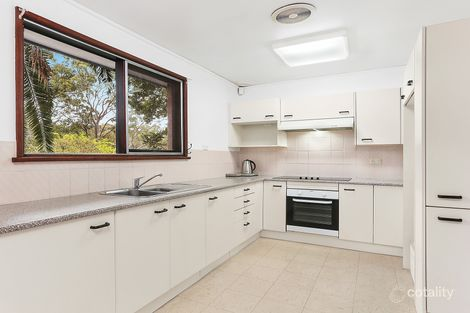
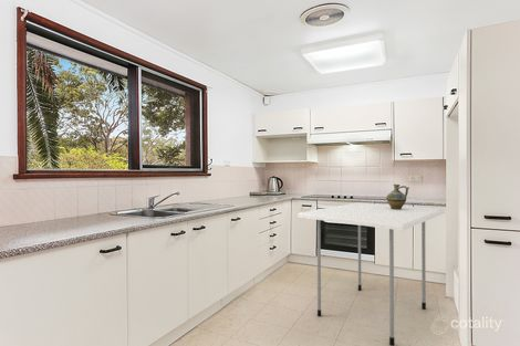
+ pitcher (398, 196)
+ dining table (360, 261)
